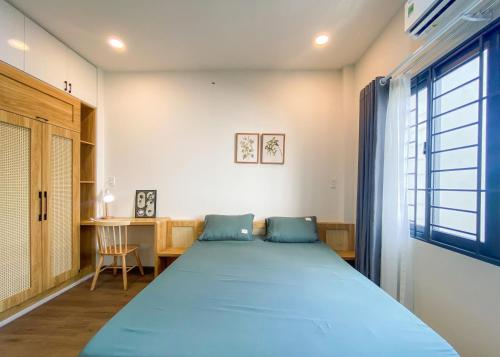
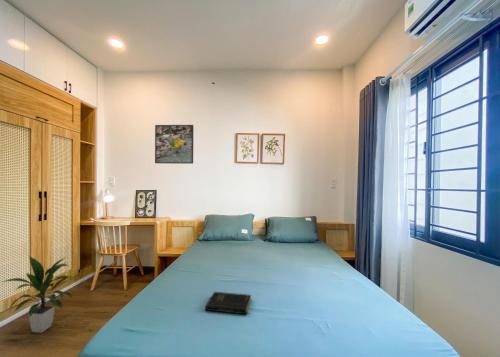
+ indoor plant (45, 291)
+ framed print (174, 144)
+ book (230, 302)
